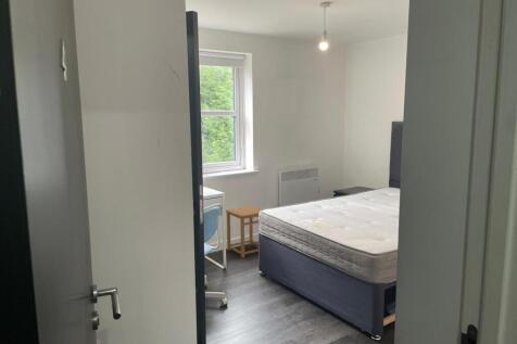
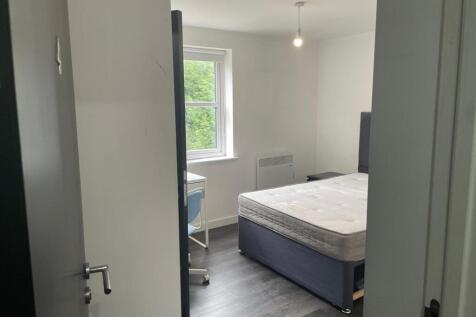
- side table (243, 230)
